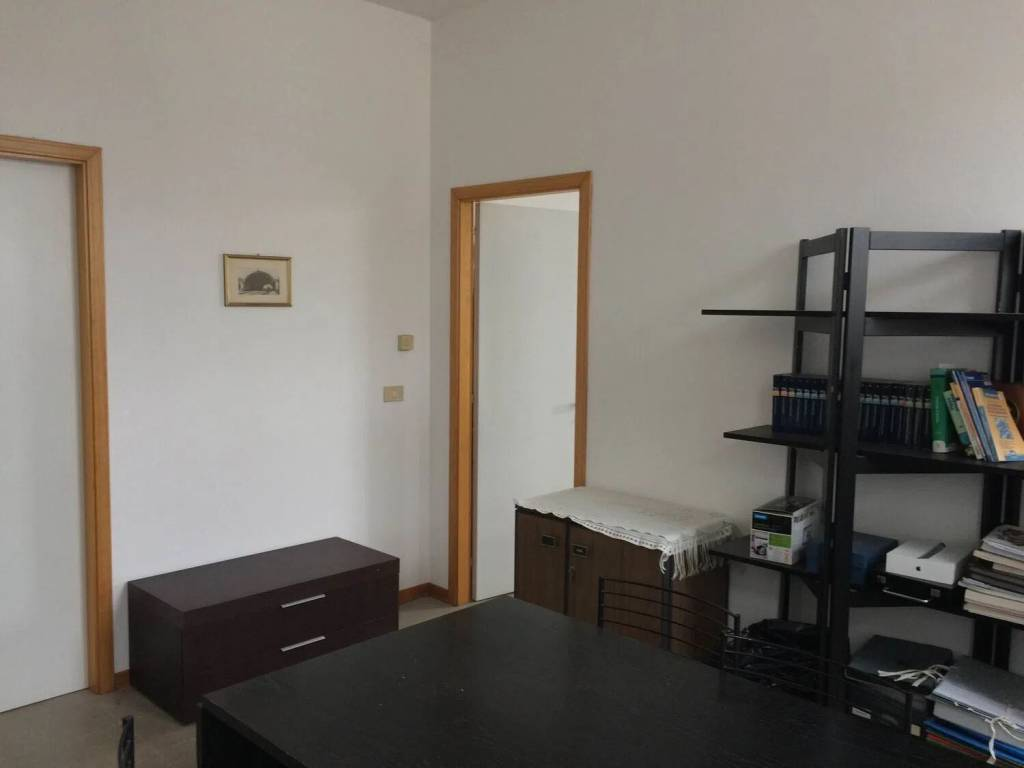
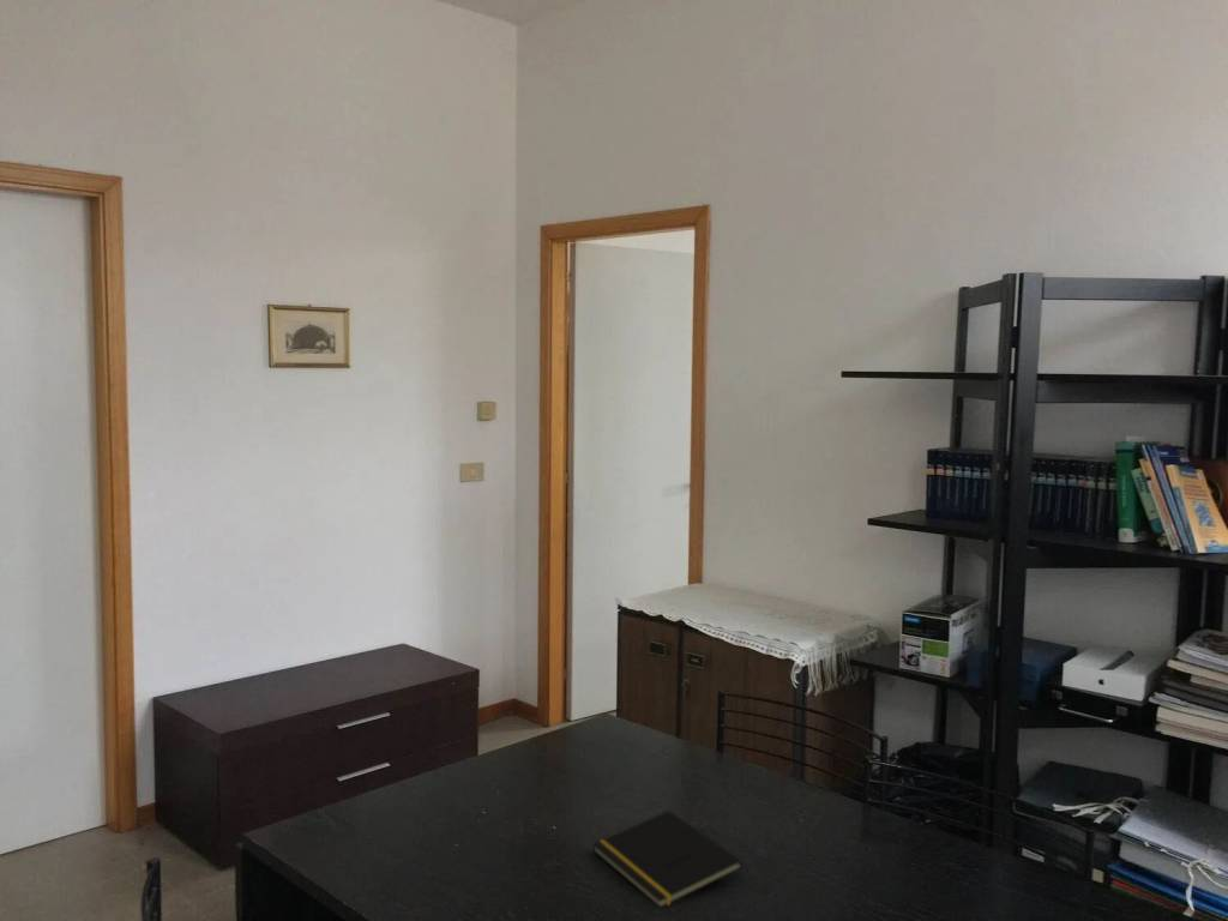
+ notepad (664, 855)
